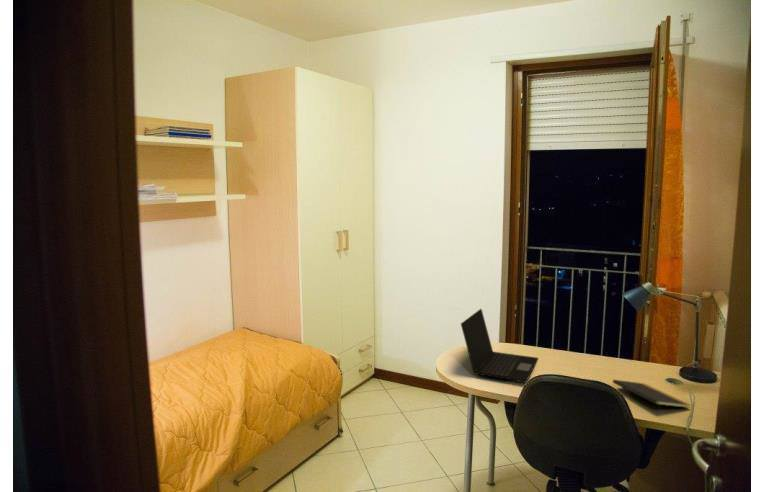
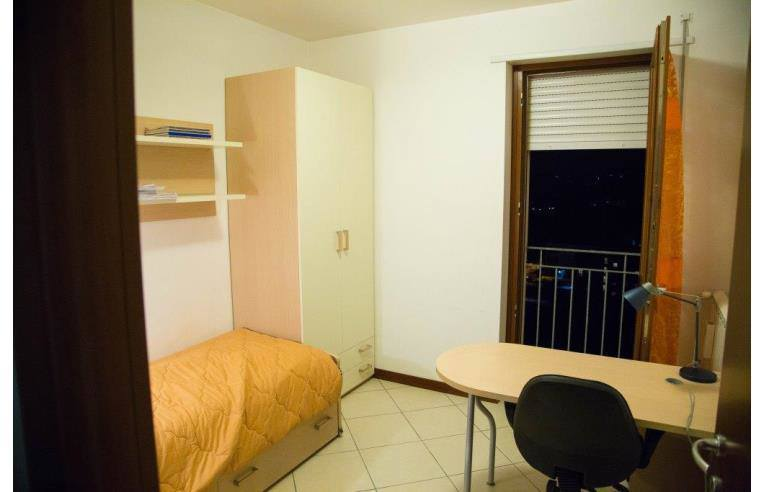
- laptop (499, 352)
- notepad (649, 393)
